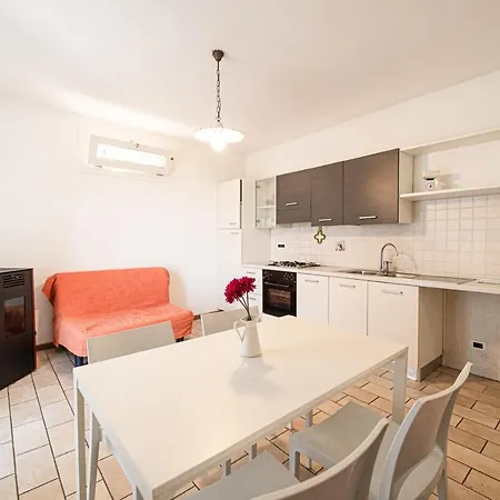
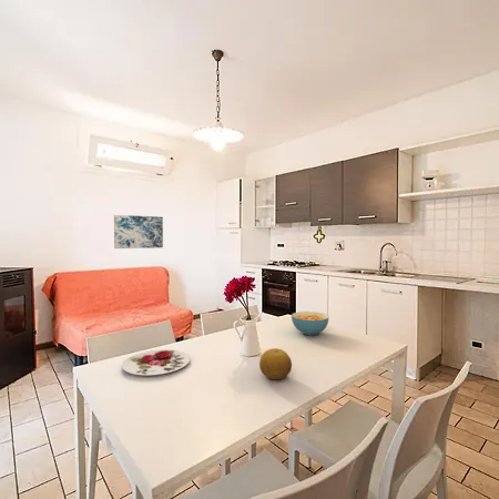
+ wall art (139, 232)
+ plate (156, 360)
+ cereal bowl (309, 324)
+ fruit (275, 364)
